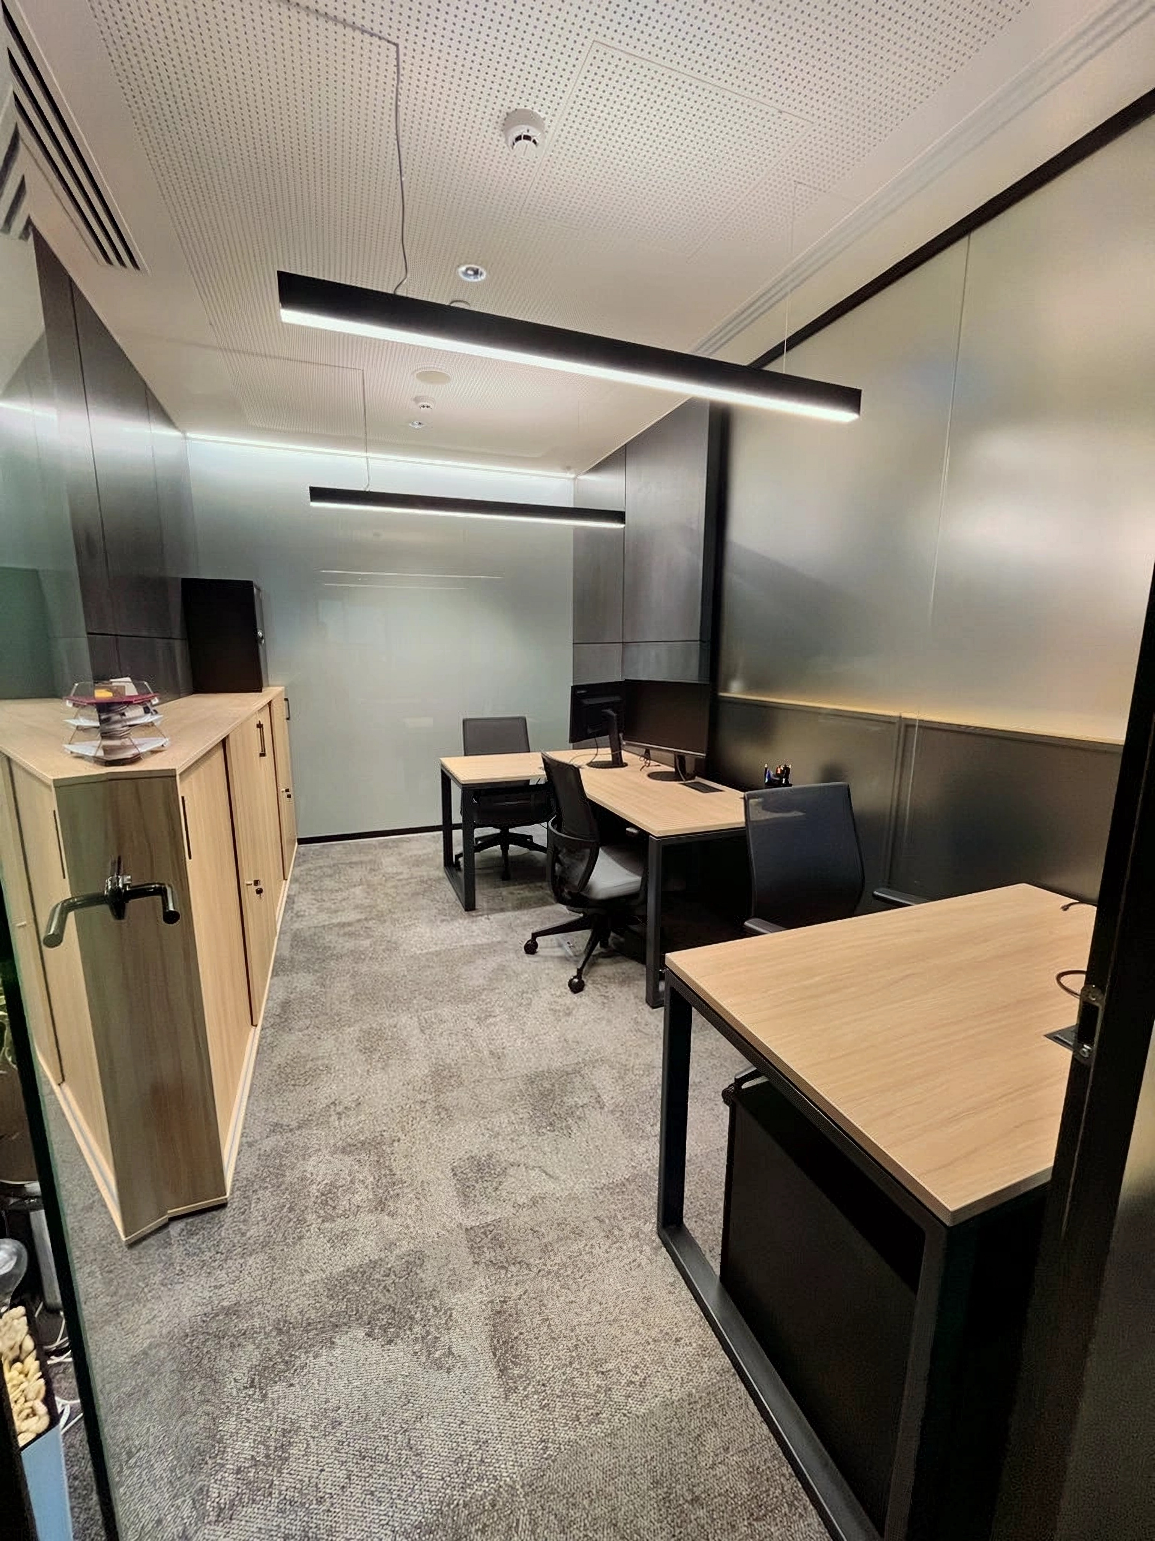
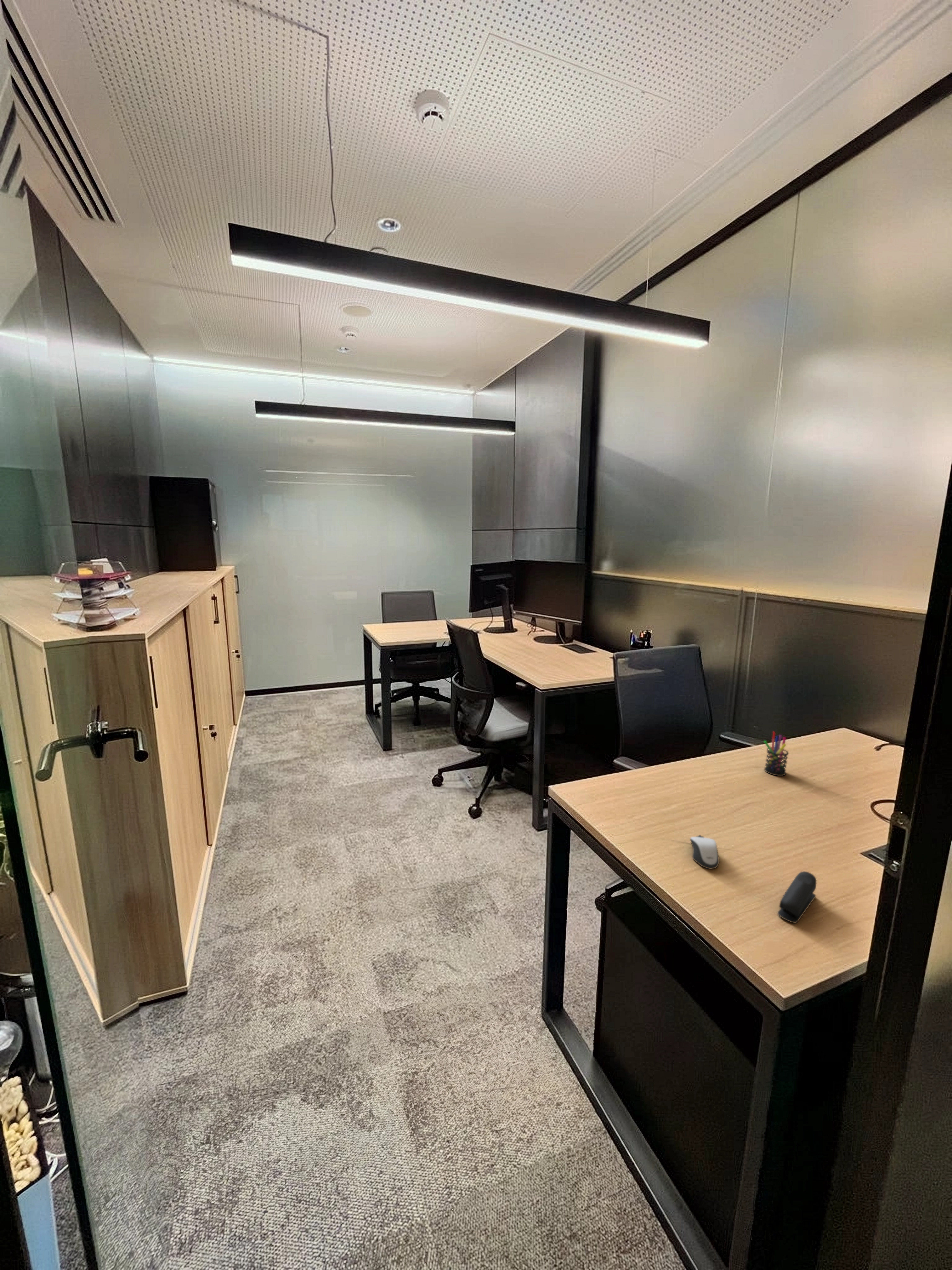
+ pen holder (774, 753)
+ stapler (798, 895)
+ computer mouse (704, 847)
